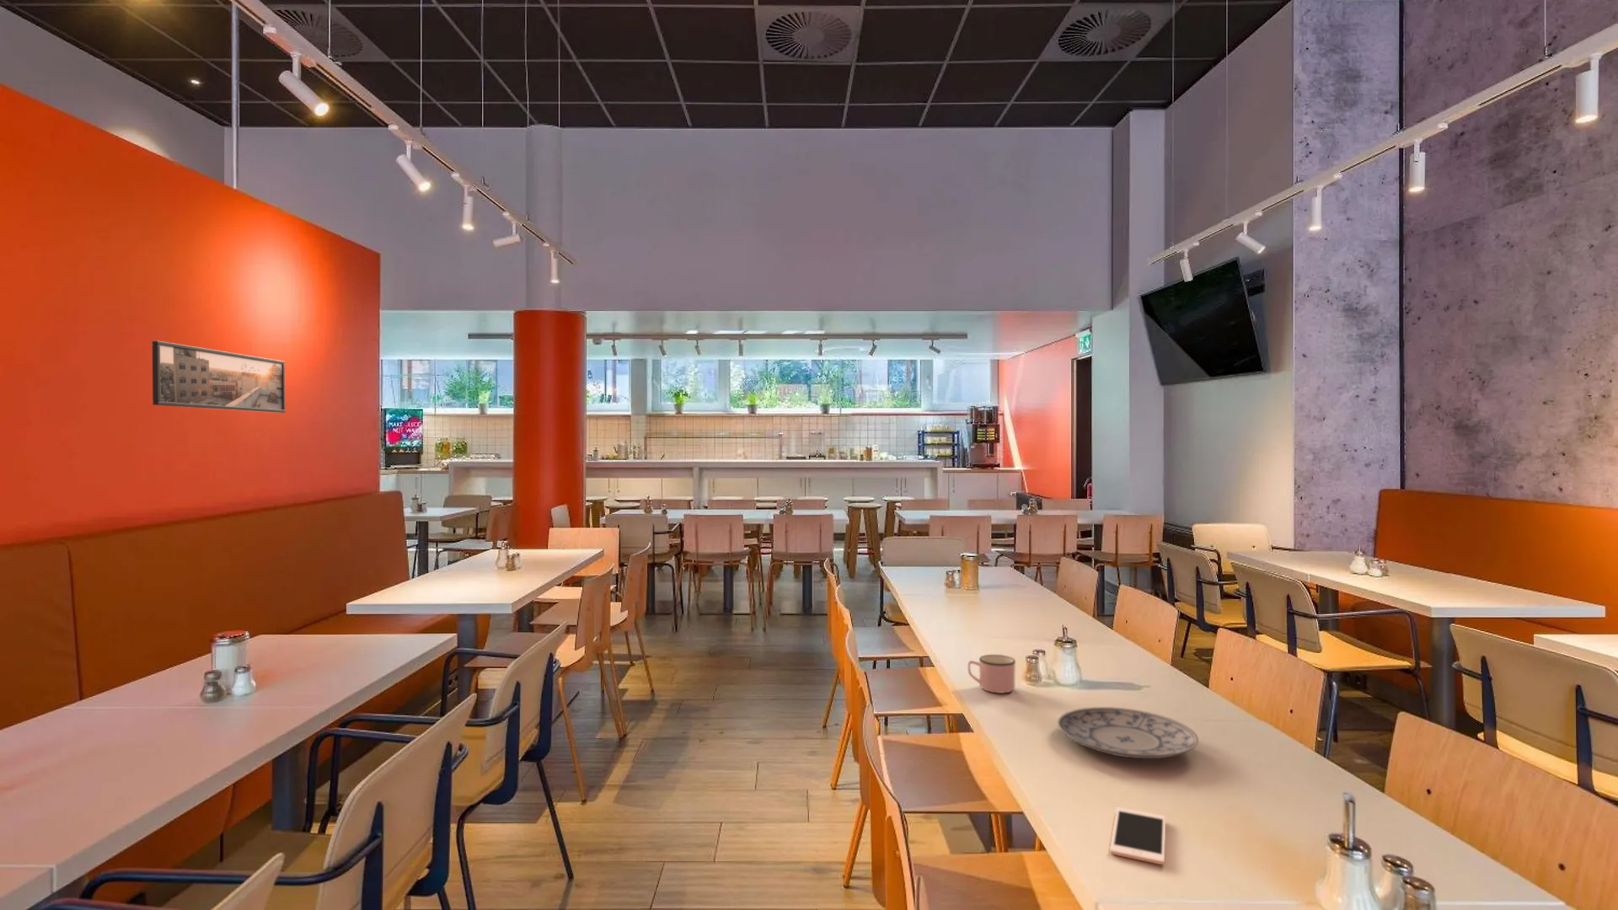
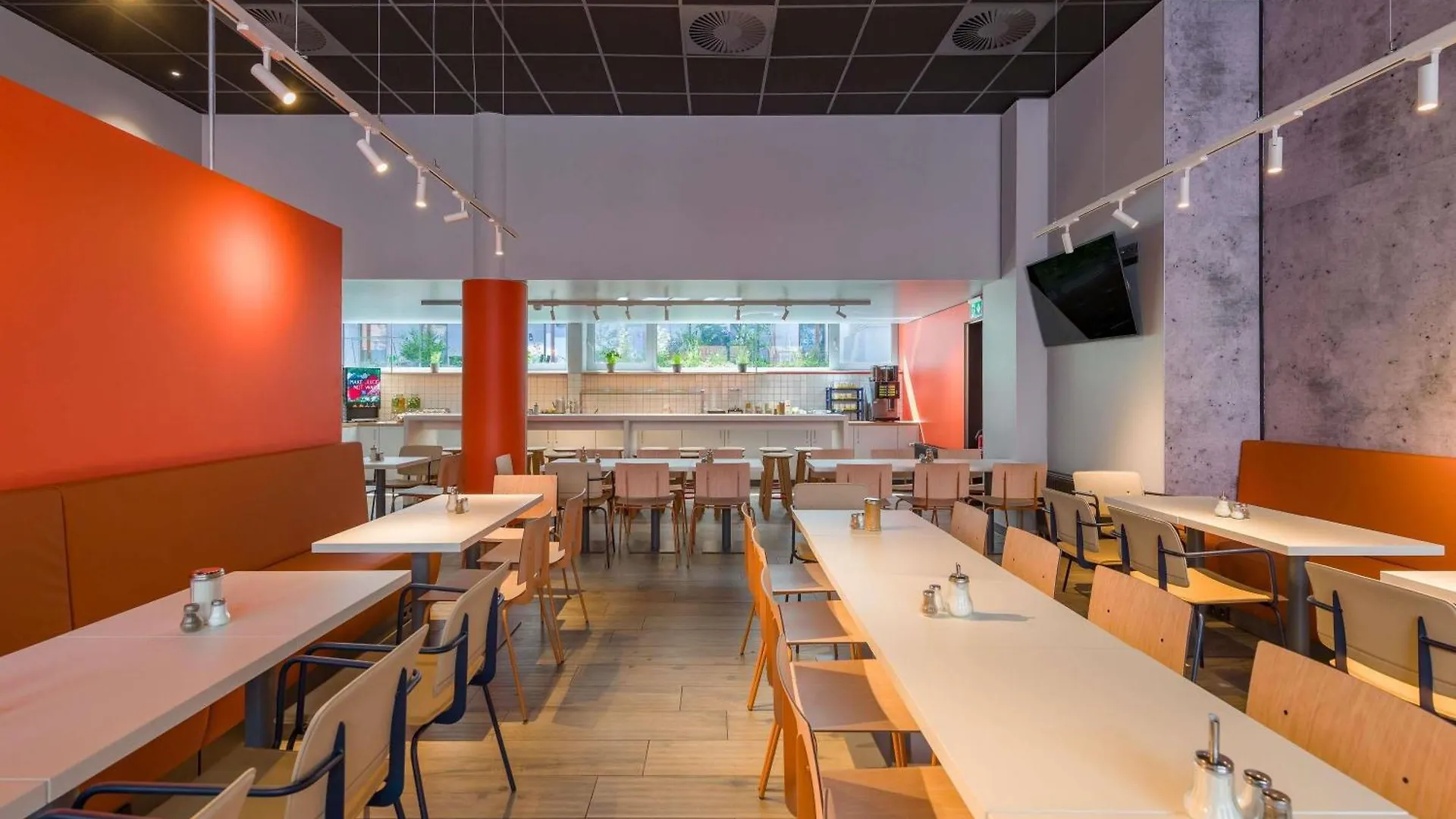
- plate (1125, 736)
- mug (991, 673)
- cell phone (1139, 834)
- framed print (226, 380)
